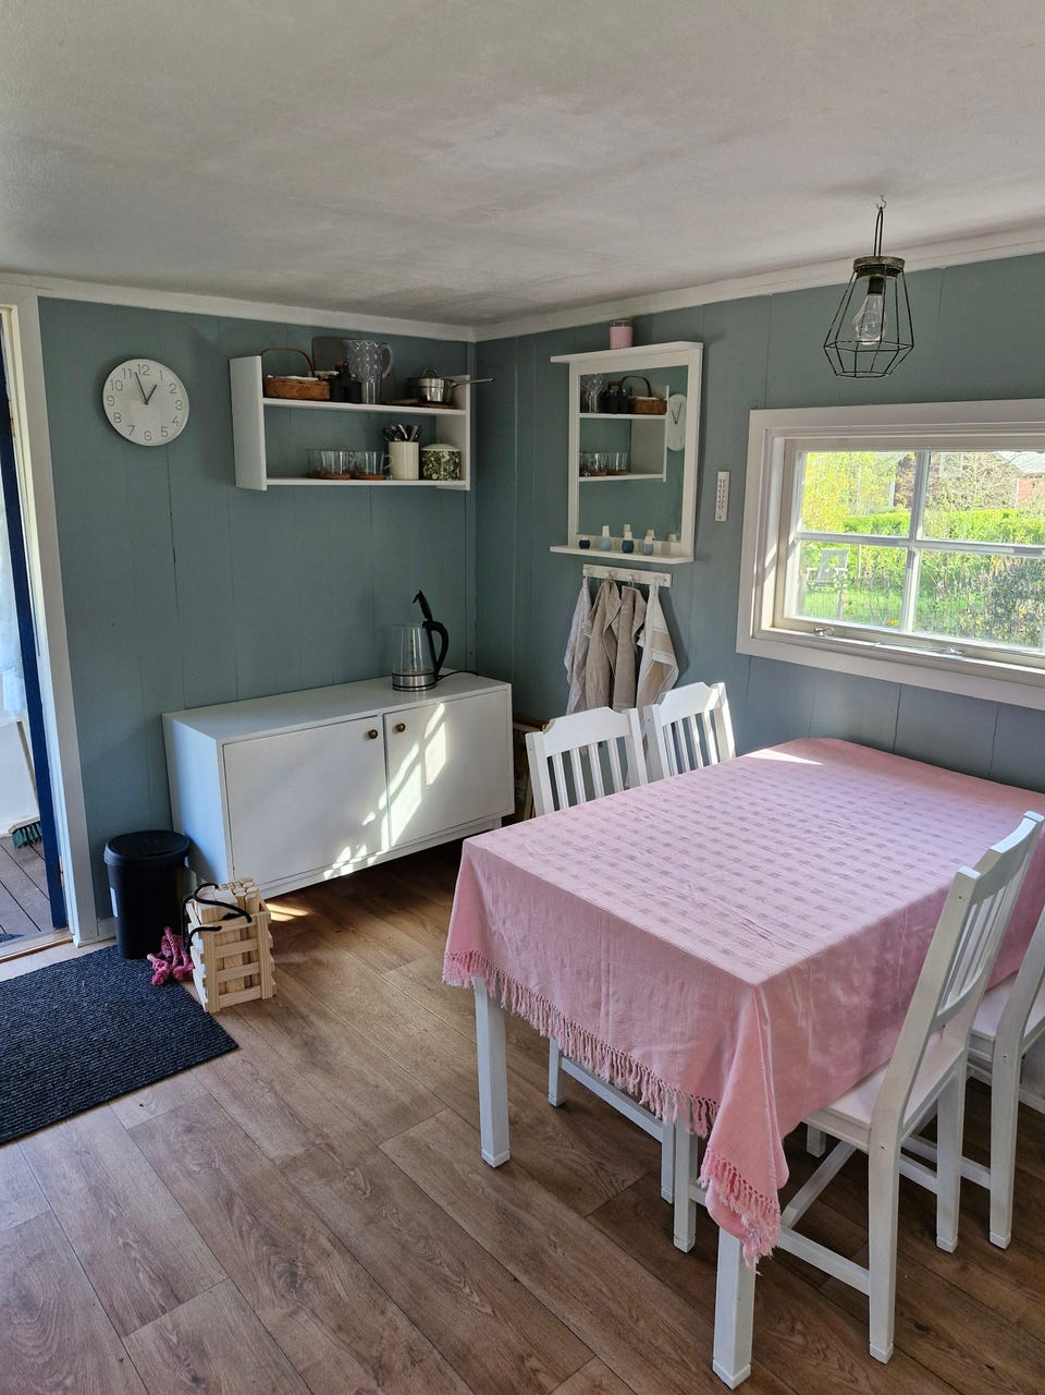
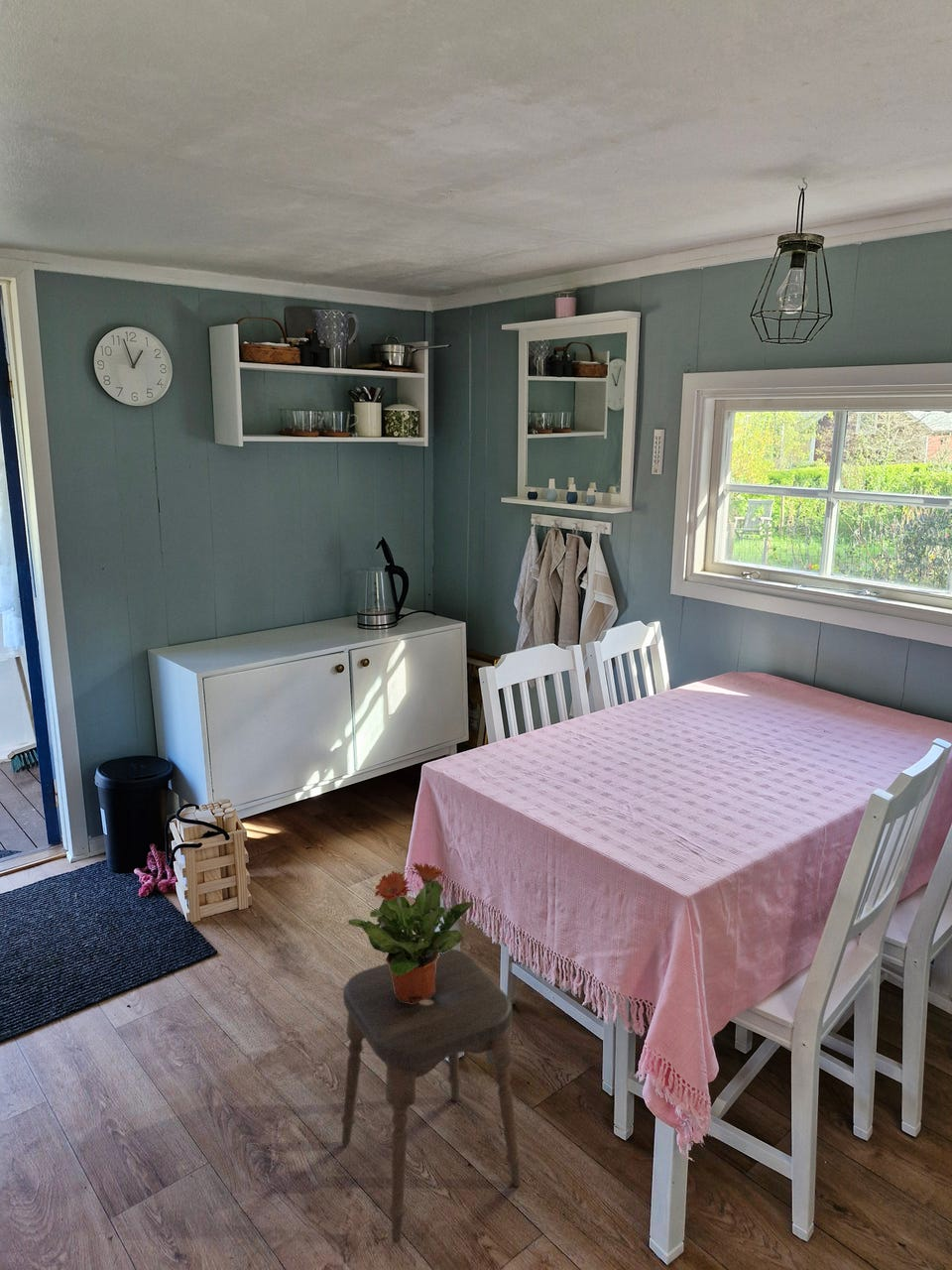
+ potted plant (416, 934)
+ stool (423, 1075)
